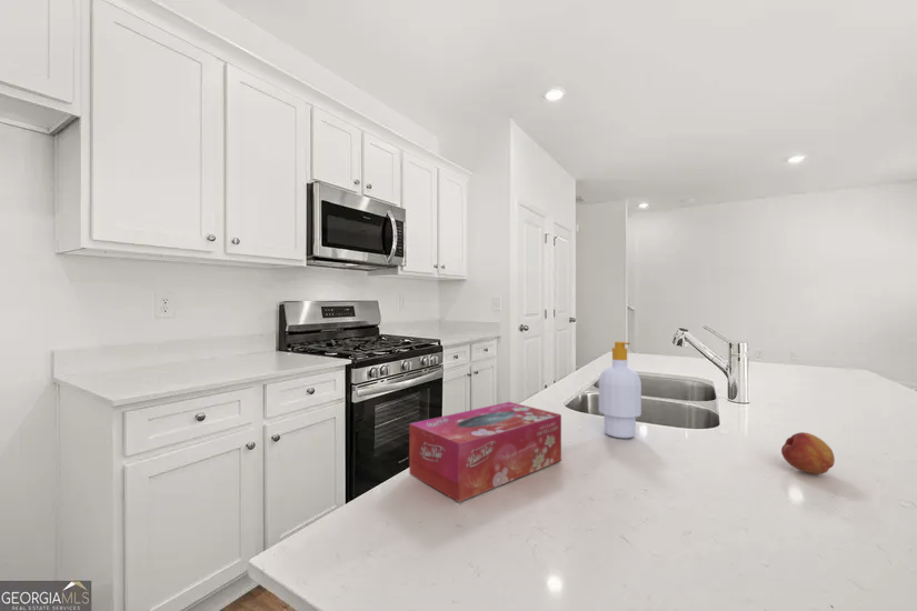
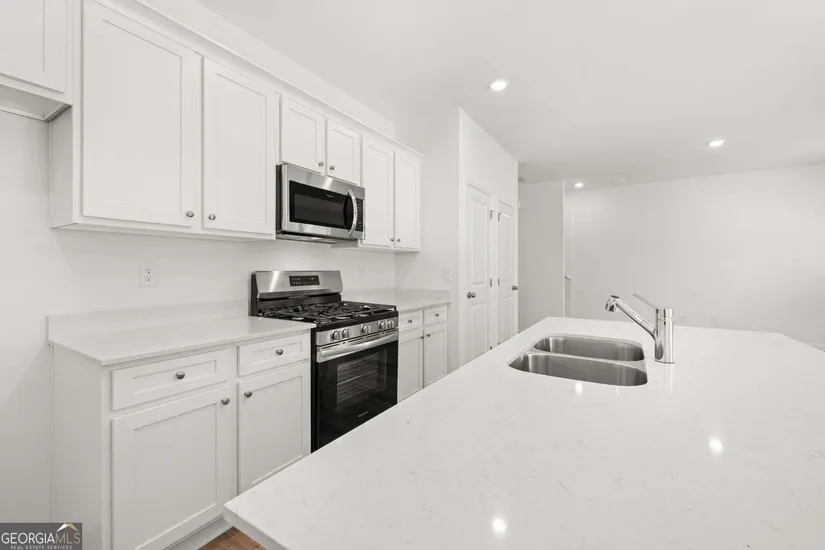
- fruit (807, 452)
- tissue box (488, 442)
- soap bottle (619, 388)
